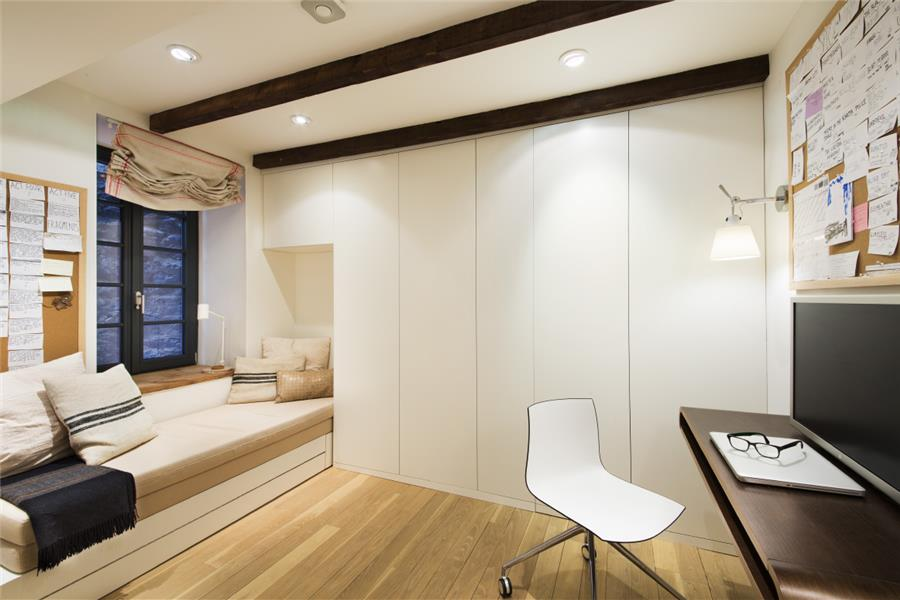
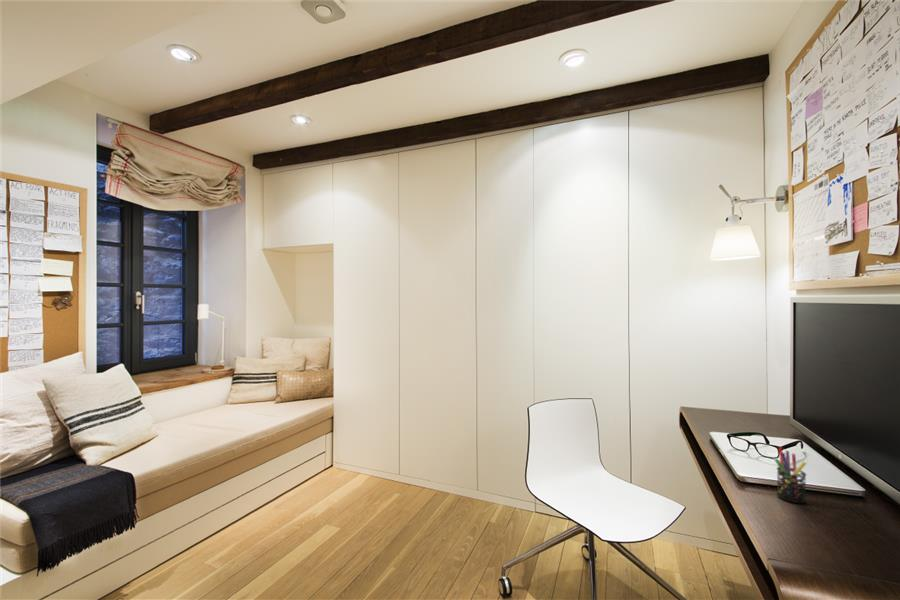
+ pen holder (787, 474)
